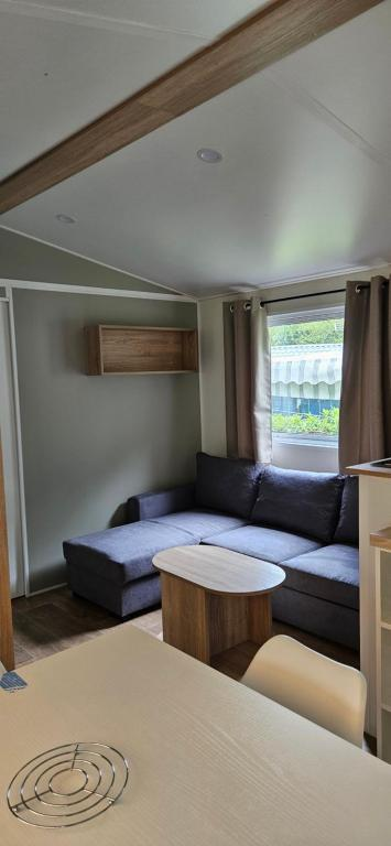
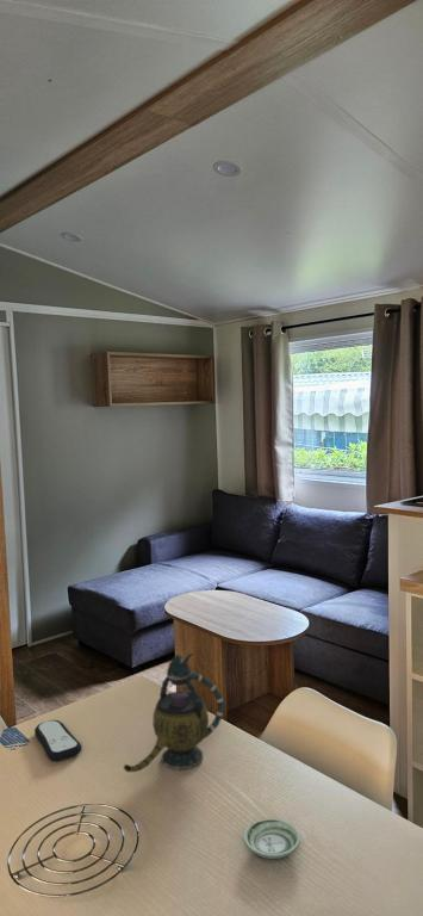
+ saucer (272, 842)
+ teapot (168, 712)
+ remote control (56, 738)
